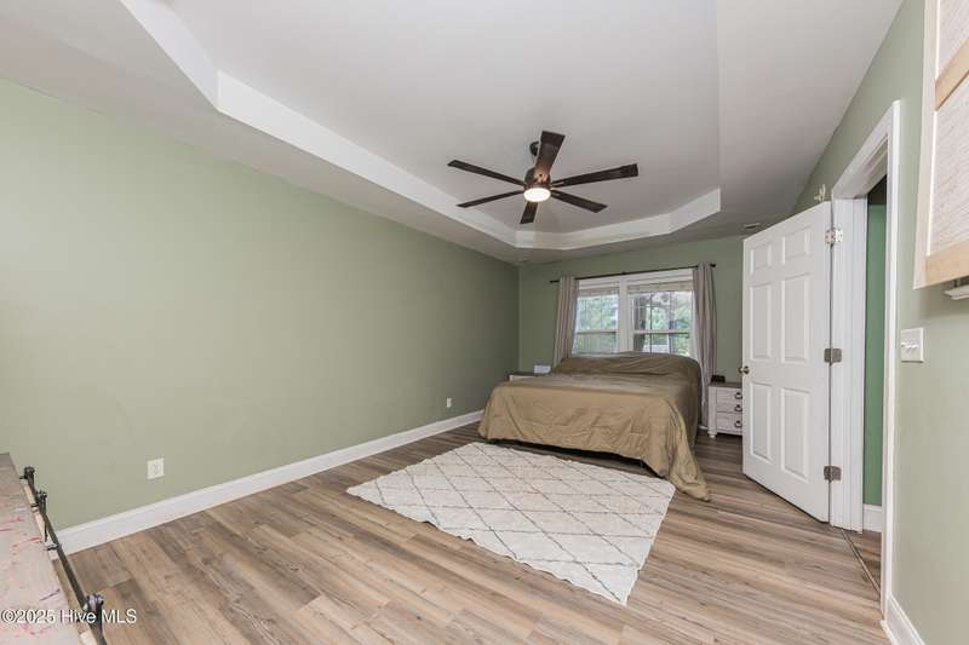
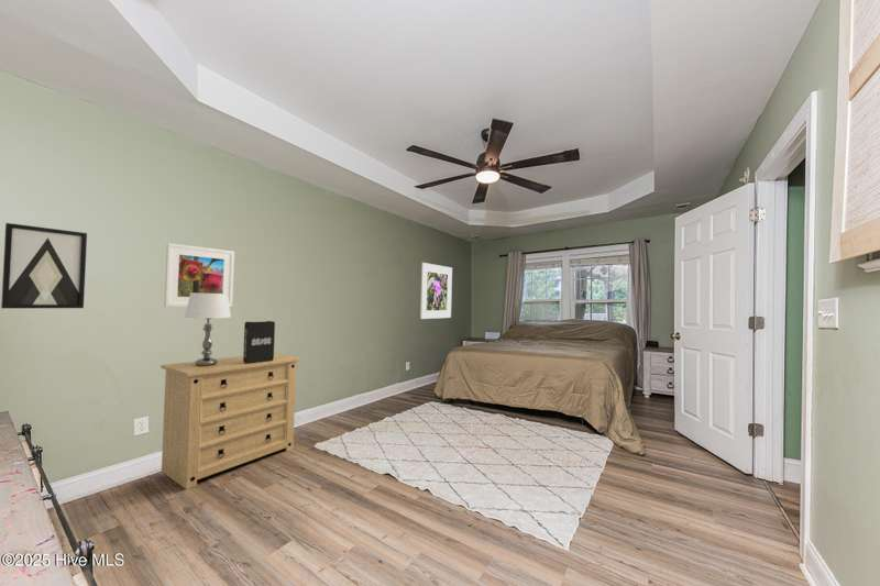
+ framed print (201, 277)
+ dresser (234, 410)
+ table lamp (208, 328)
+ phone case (258, 341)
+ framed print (437, 291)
+ wall art (46, 268)
